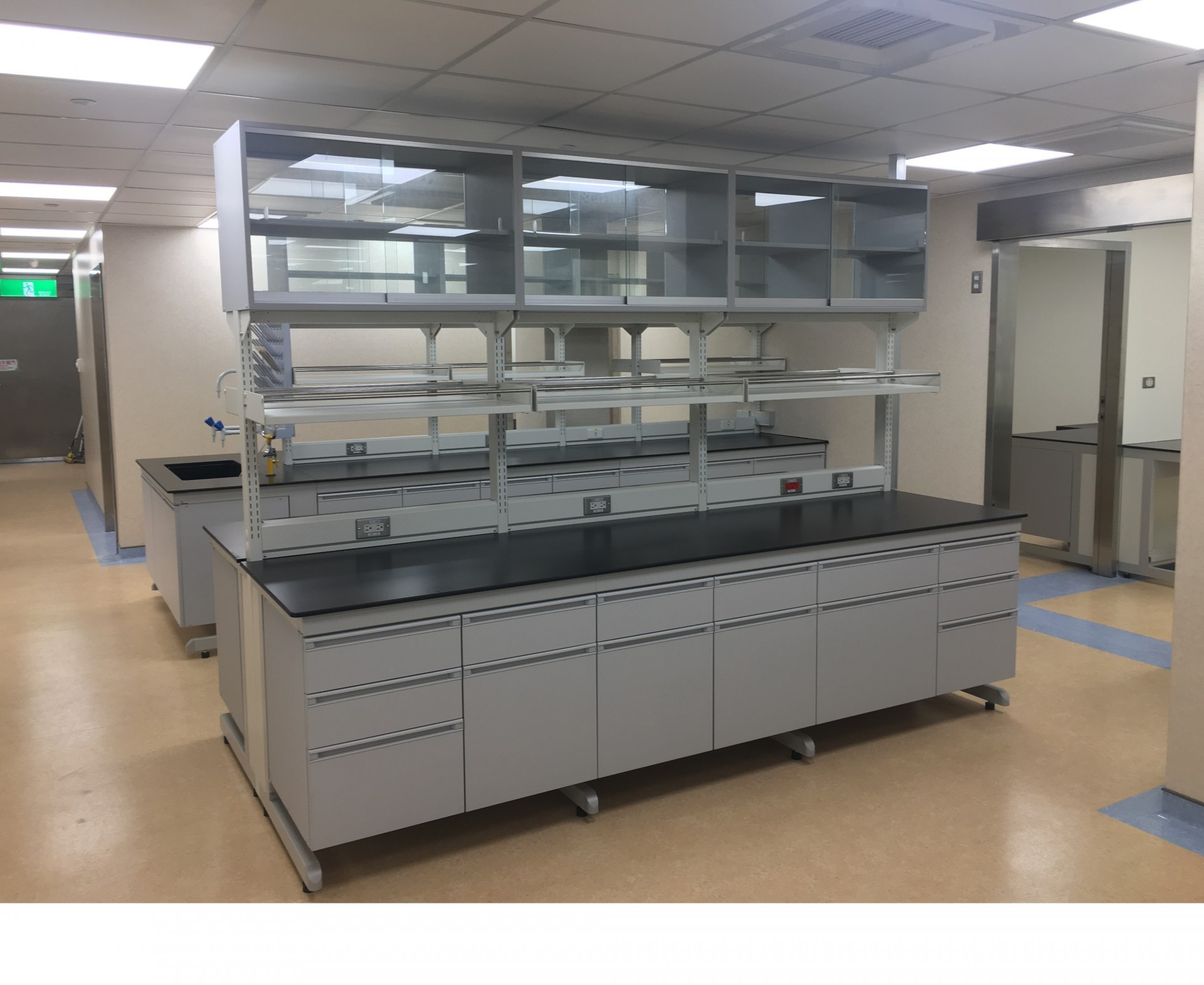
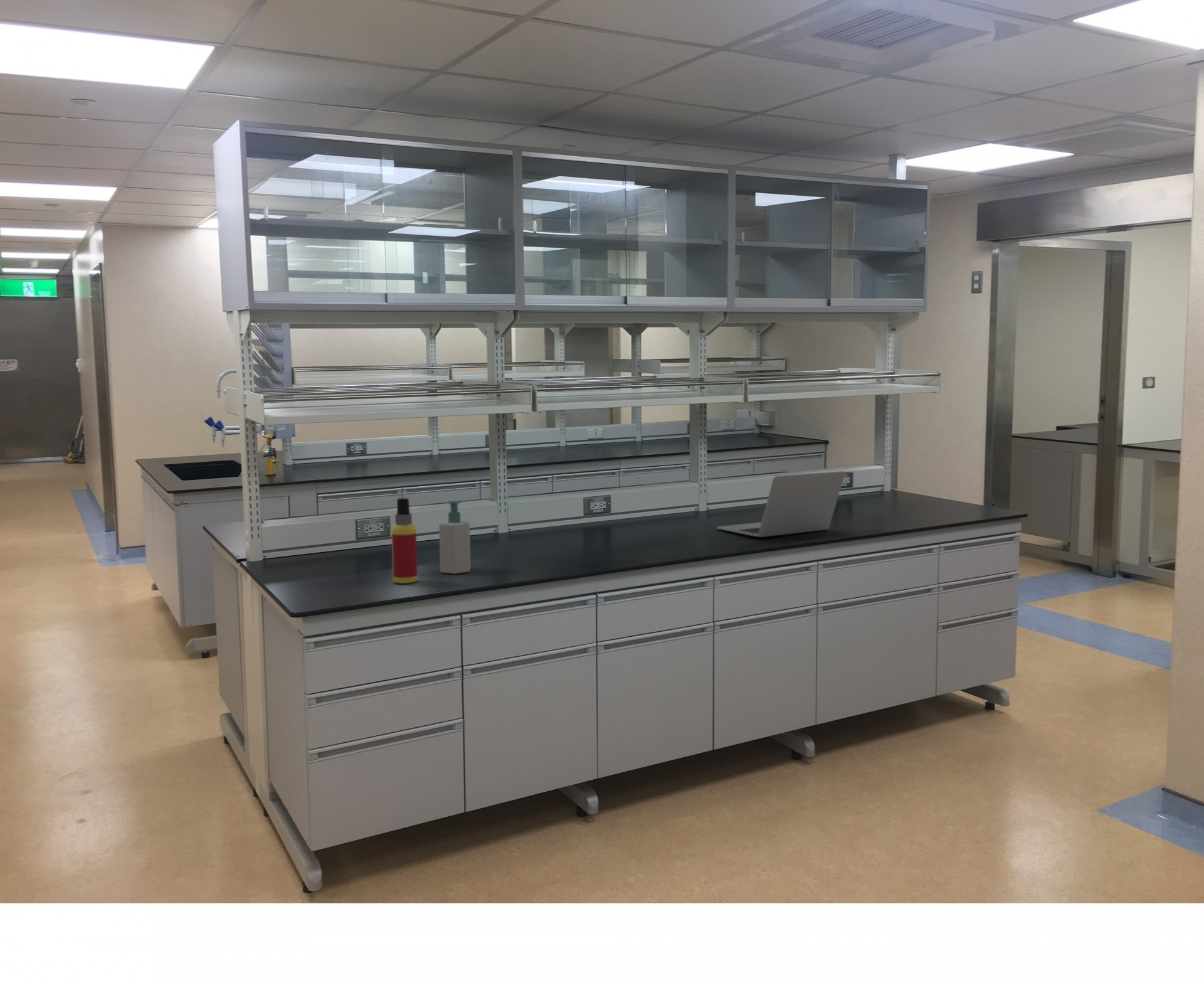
+ spray bottle (404, 540)
+ soap bottle (455, 536)
+ laptop (779, 501)
